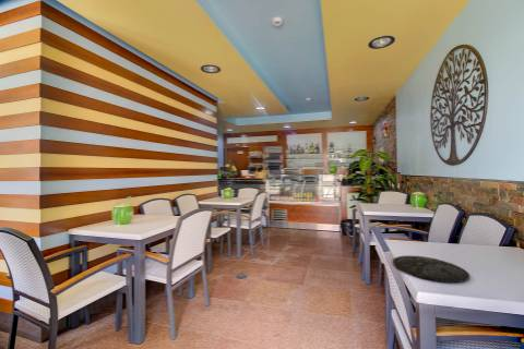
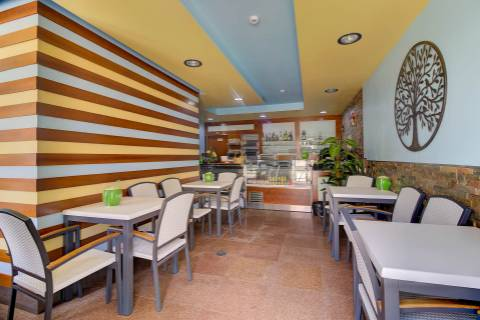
- plate (428, 264)
